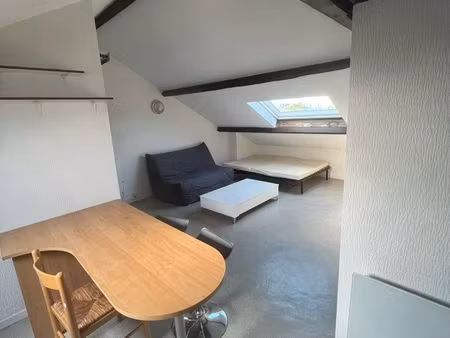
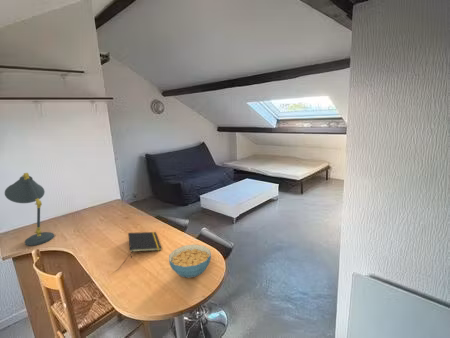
+ cereal bowl (190, 264)
+ desk lamp (35, 204)
+ notepad (144, 241)
